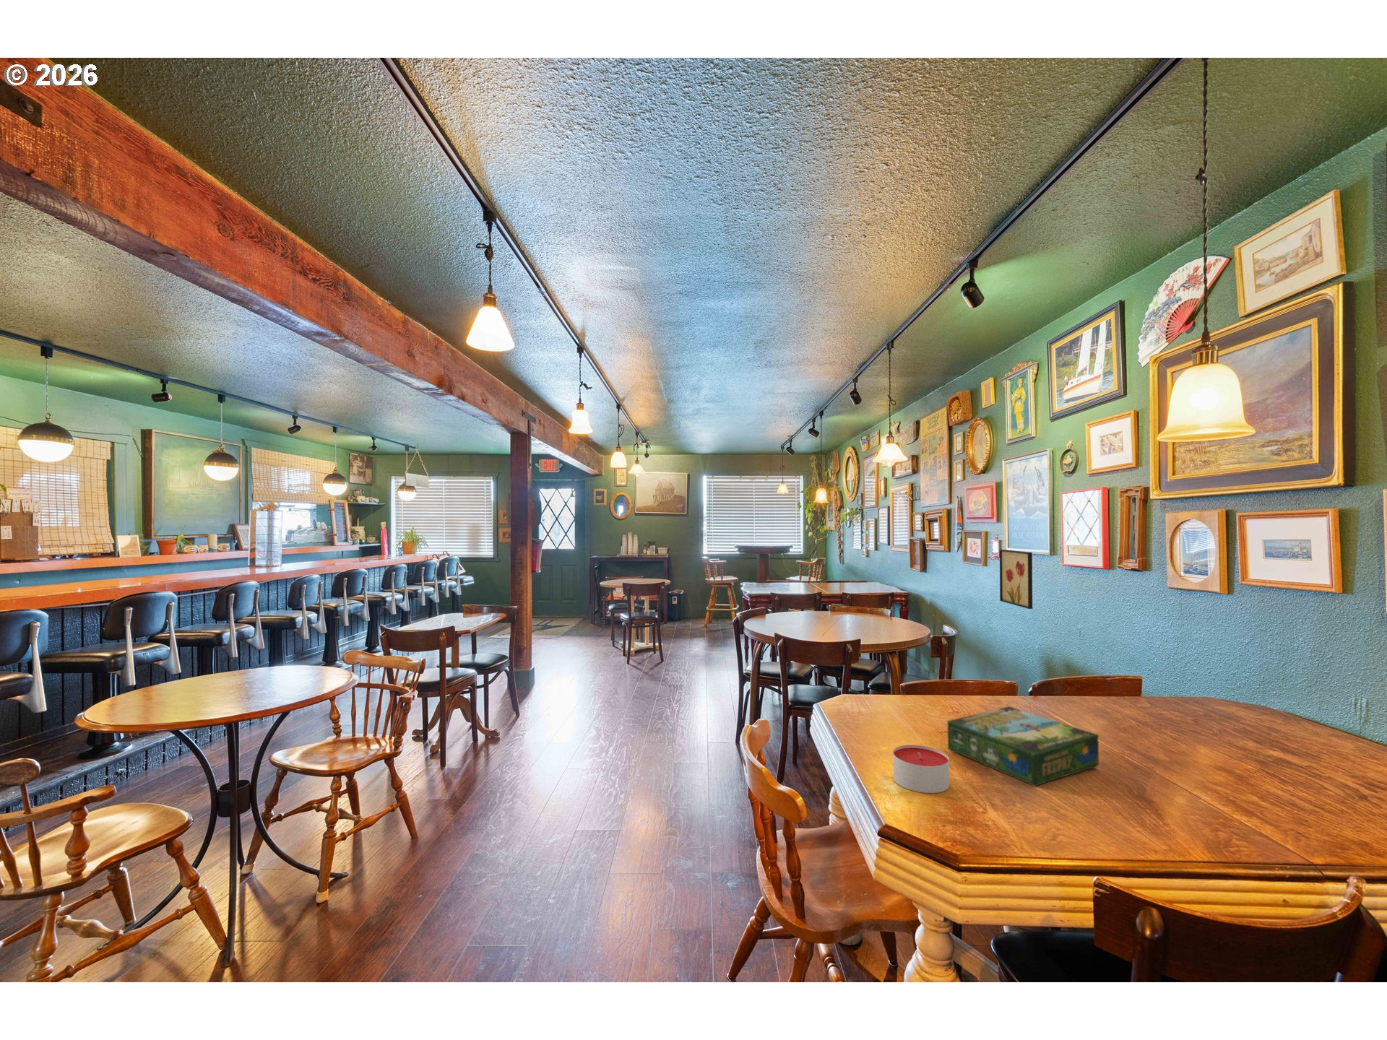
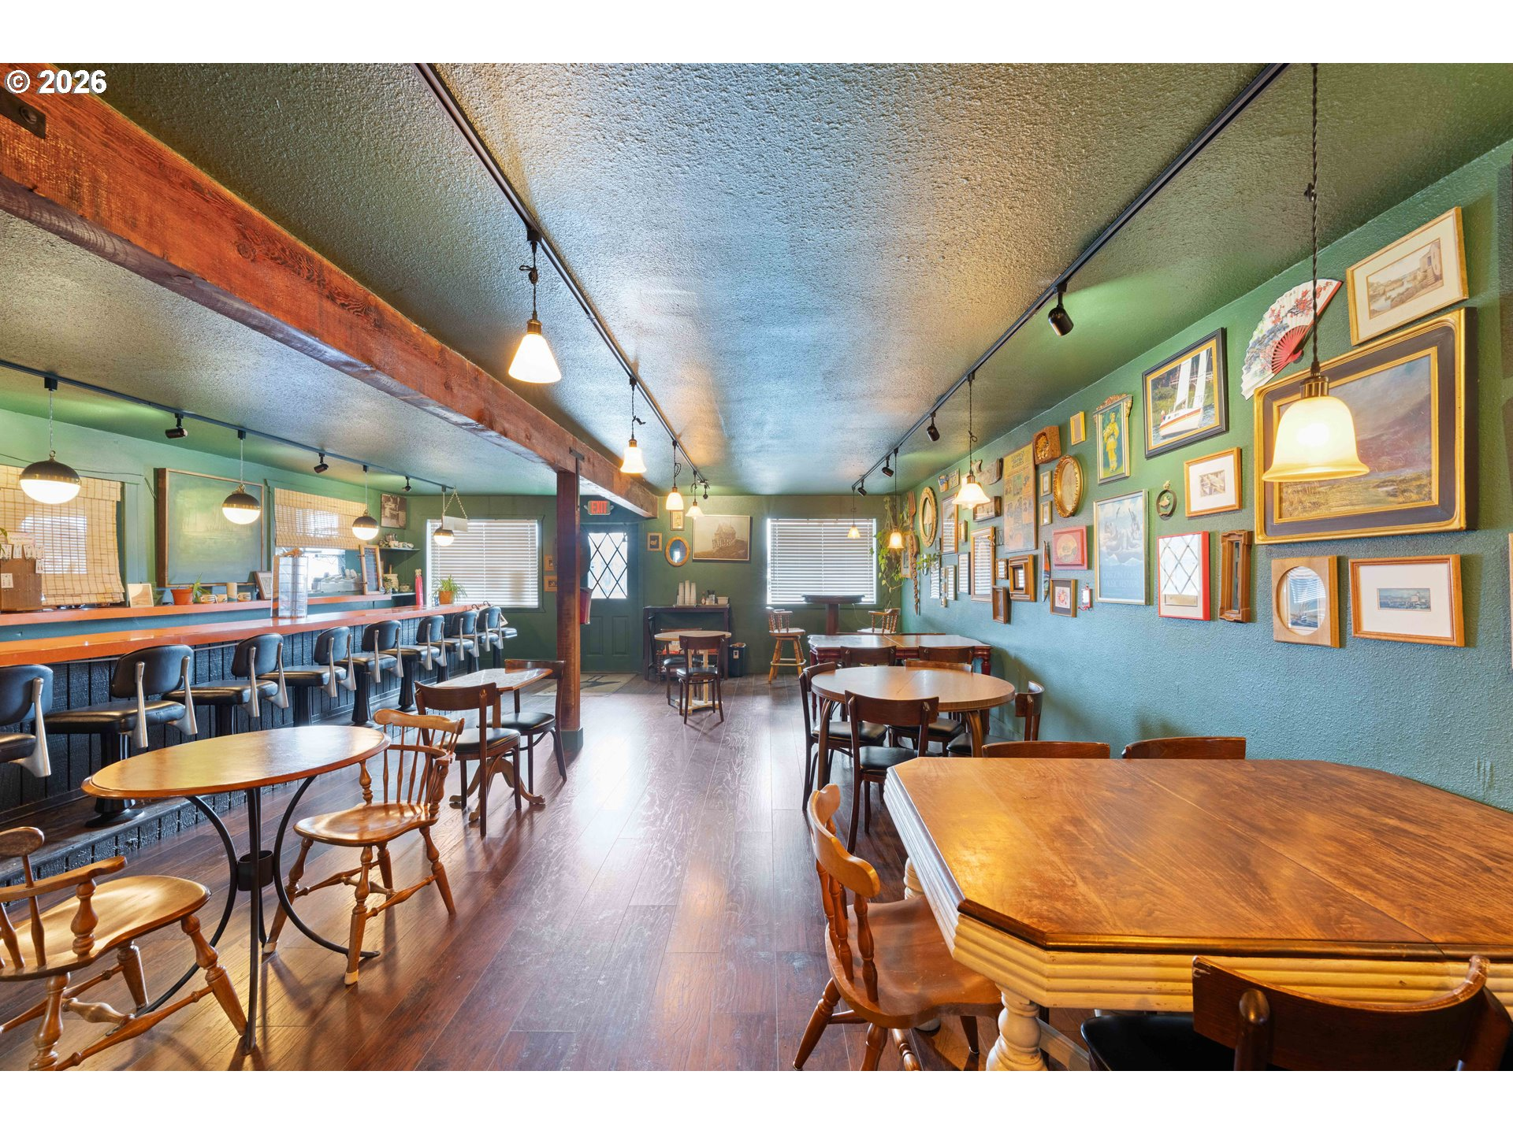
- candle (921, 767)
- wall art (1017, 578)
- board game (1020, 742)
